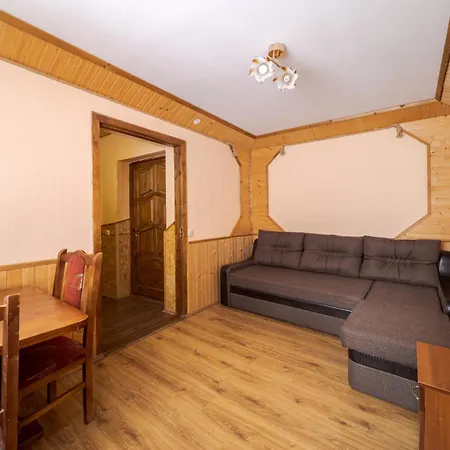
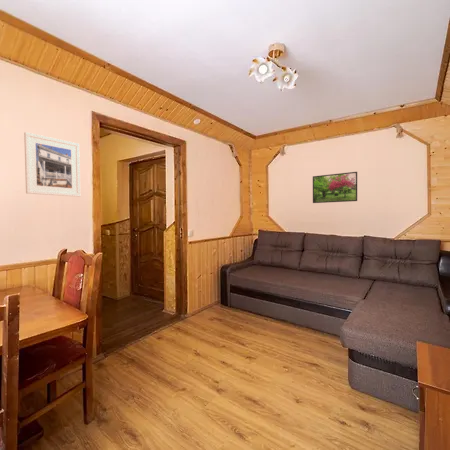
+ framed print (333, 188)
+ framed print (54, 166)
